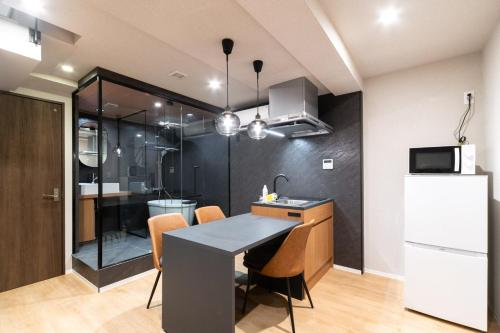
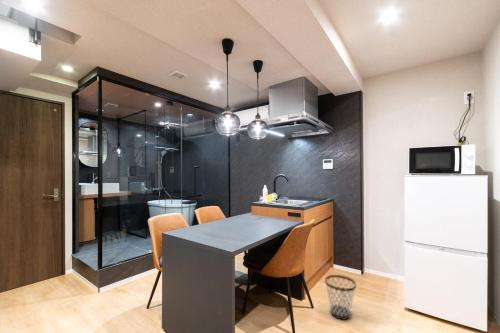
+ wastebasket (340, 297)
